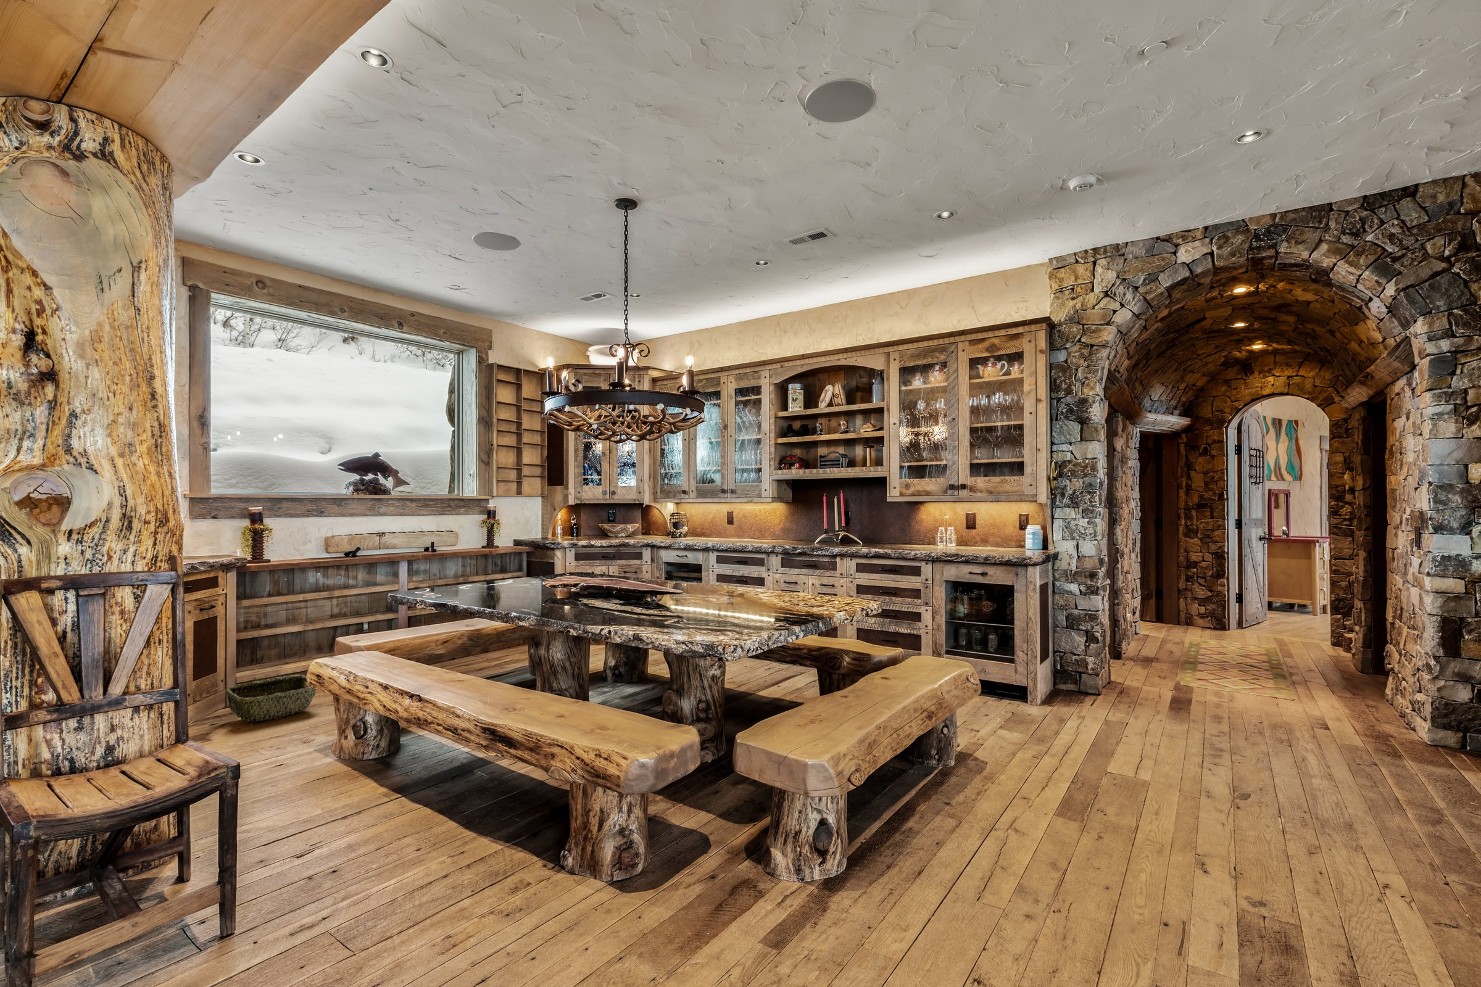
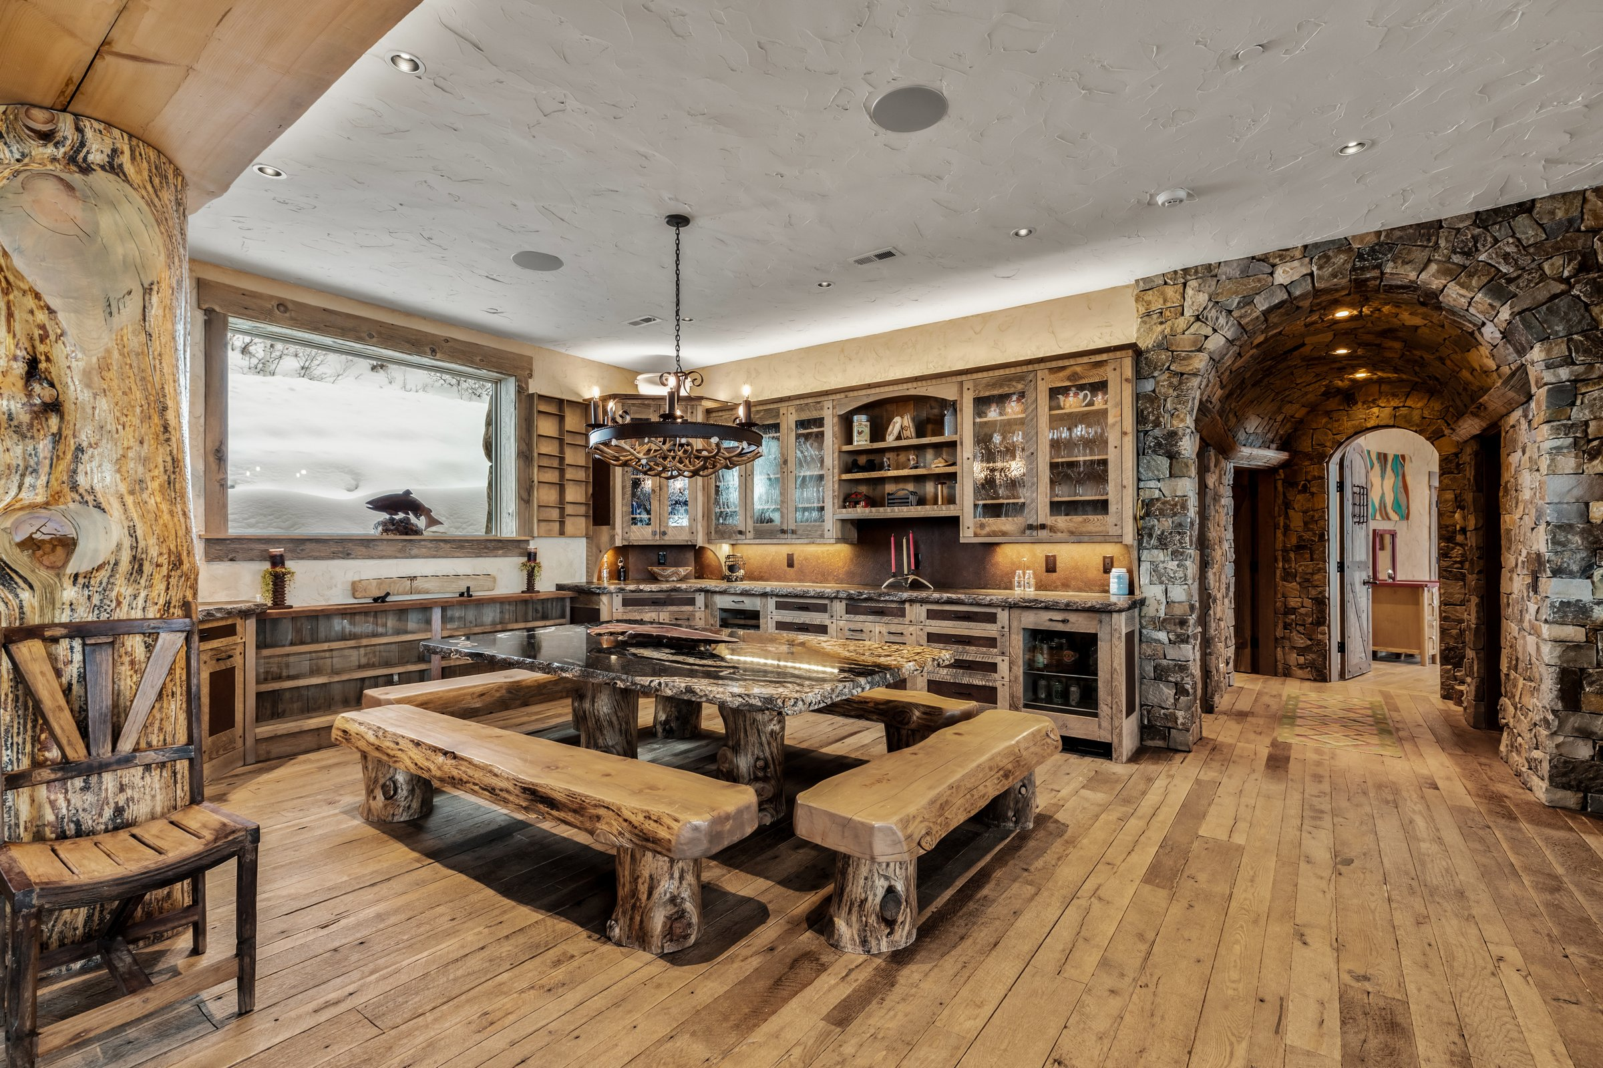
- woven basket (272, 698)
